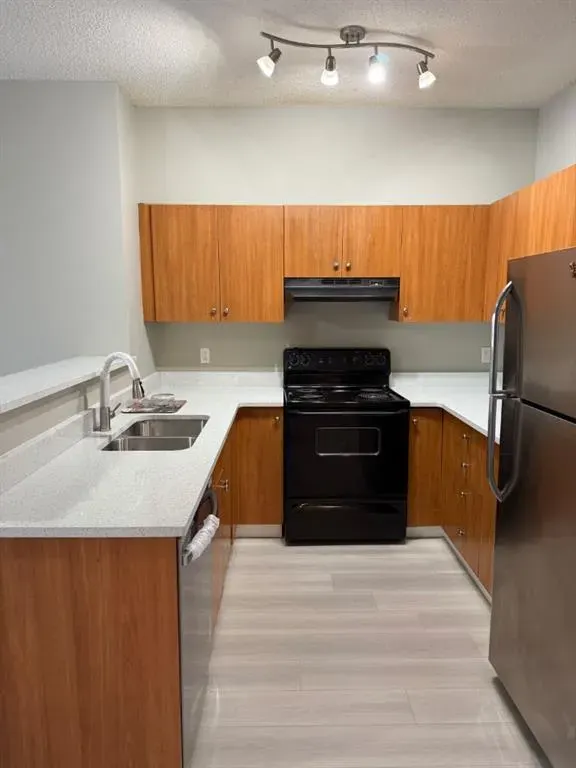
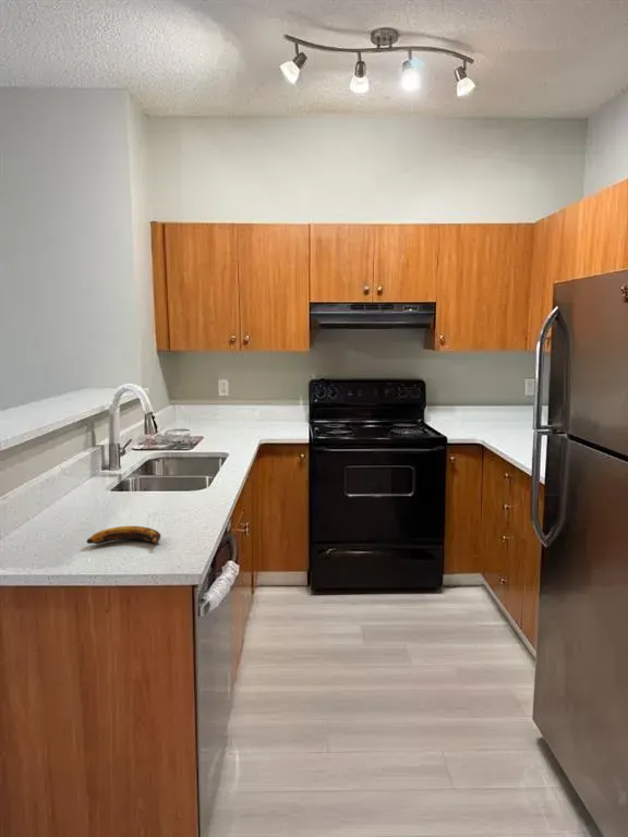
+ banana (126, 536)
